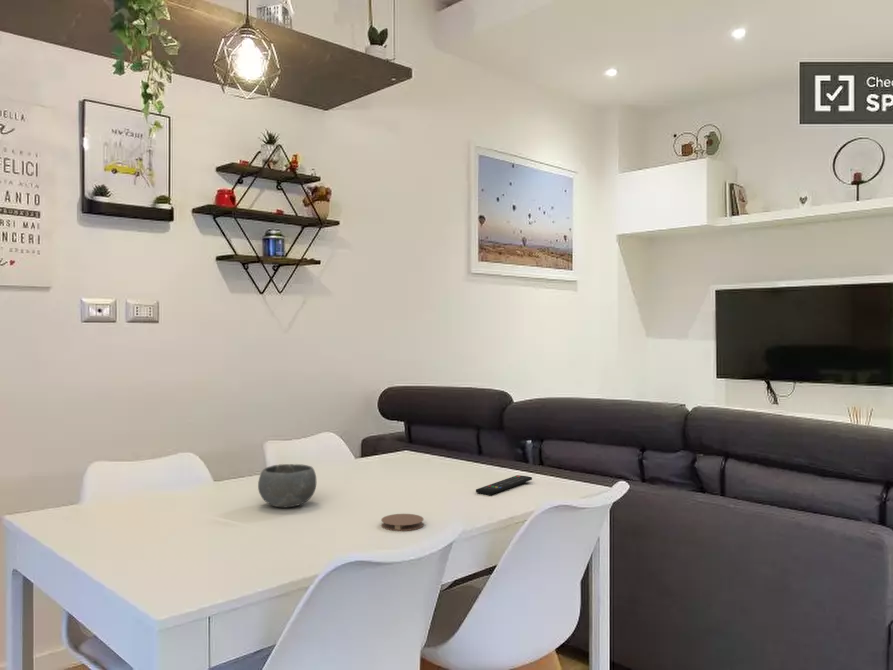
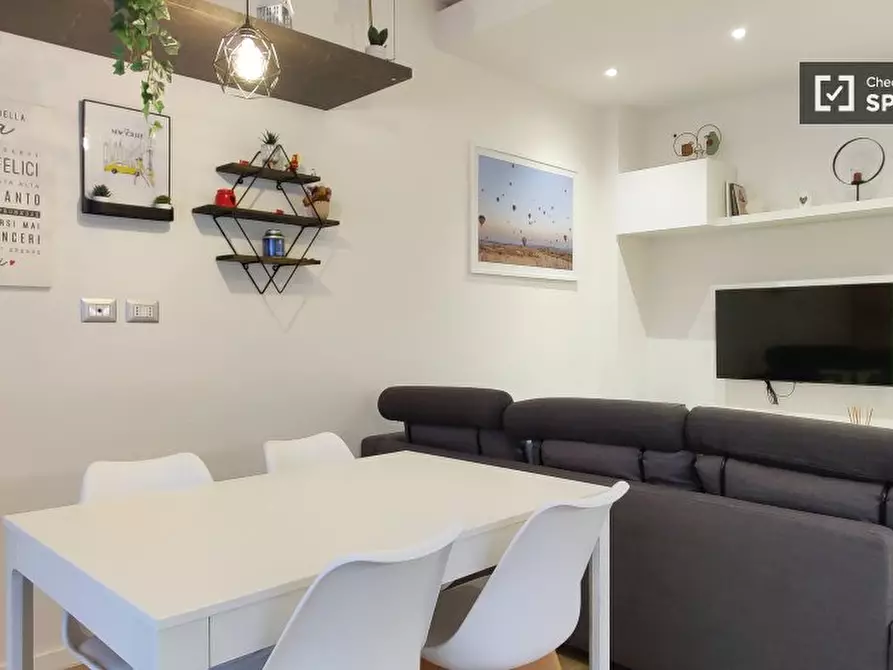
- coaster (402, 522)
- remote control (505, 485)
- bowl (287, 487)
